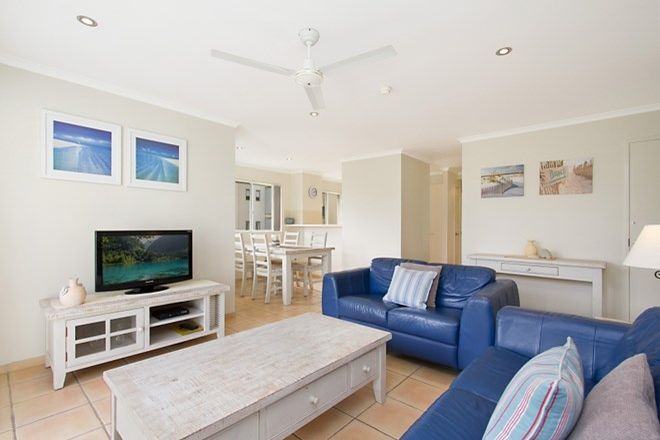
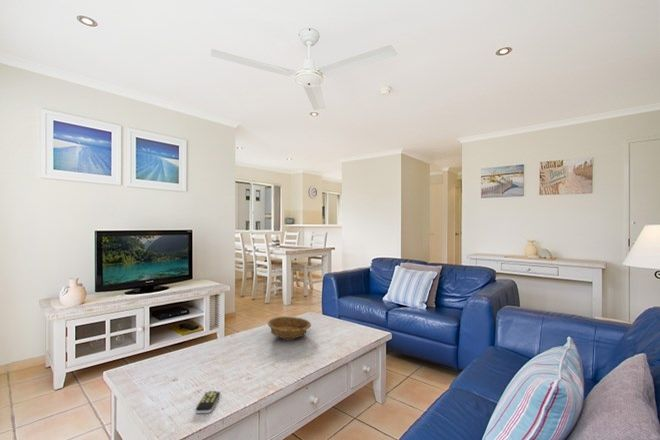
+ decorative bowl (289, 328)
+ remote control (208, 401)
